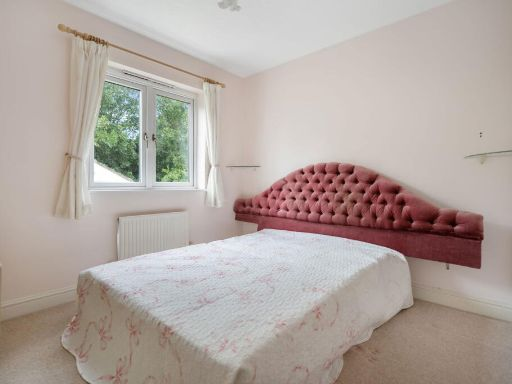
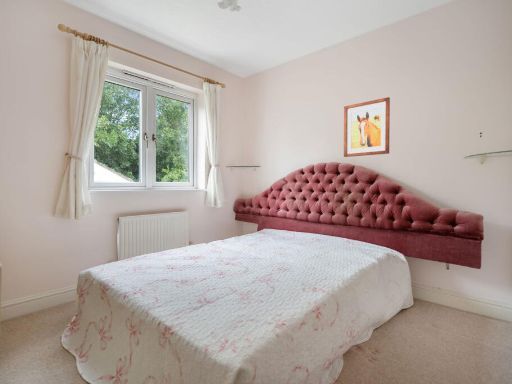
+ wall art (365, 128)
